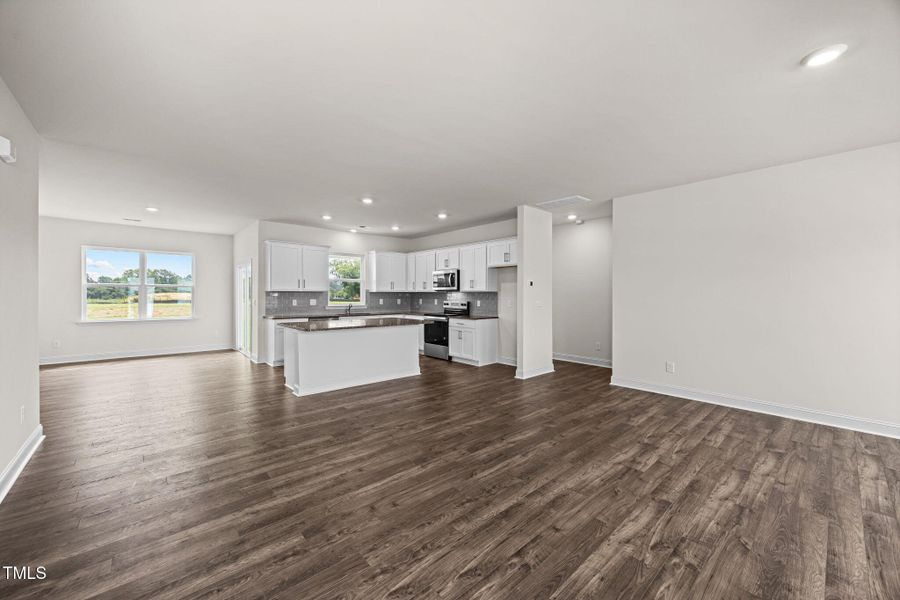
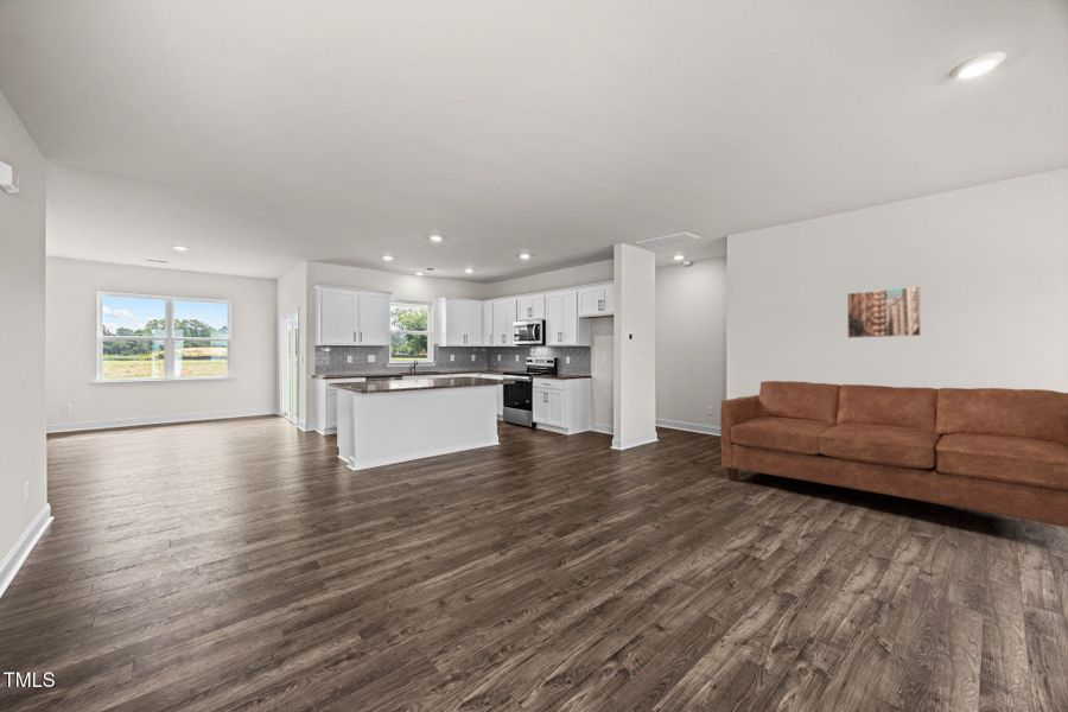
+ sofa (879, 443)
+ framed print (882, 313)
